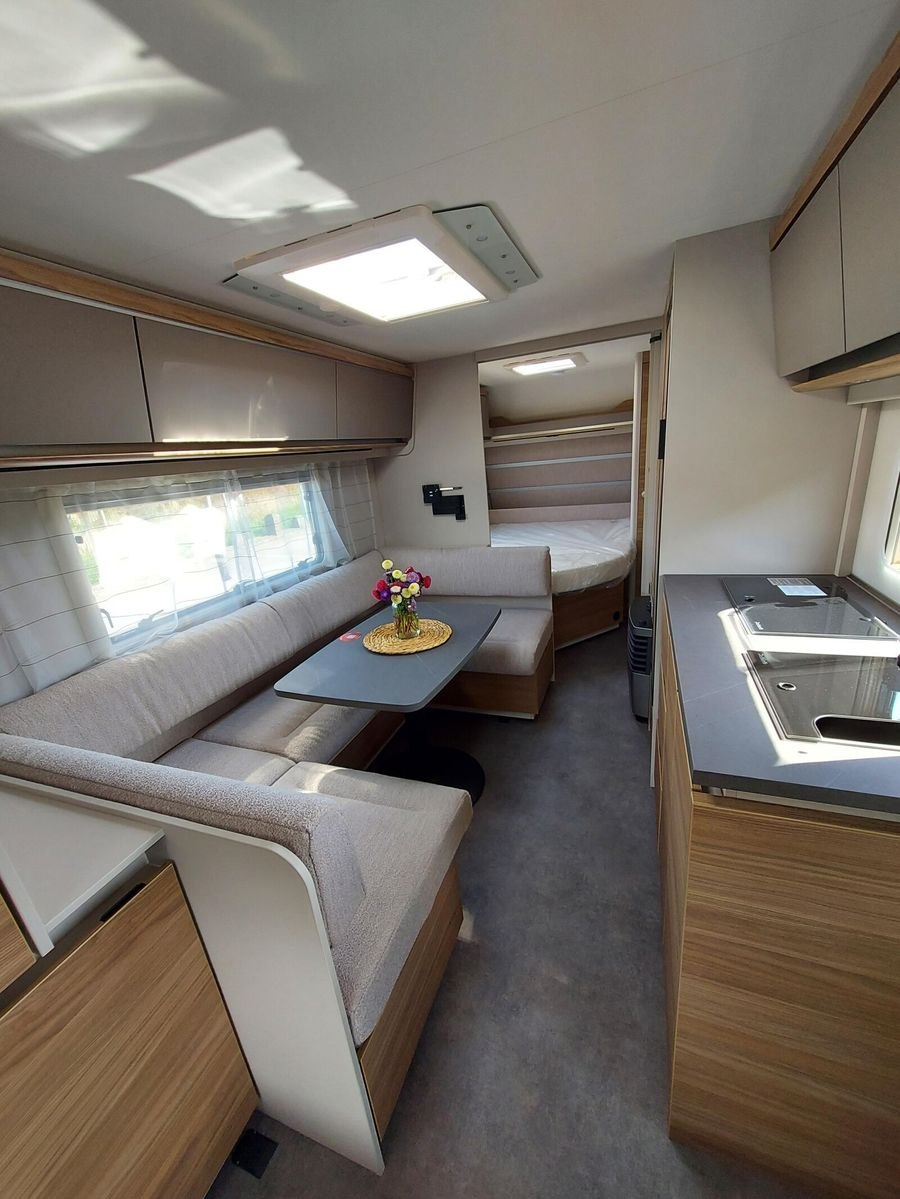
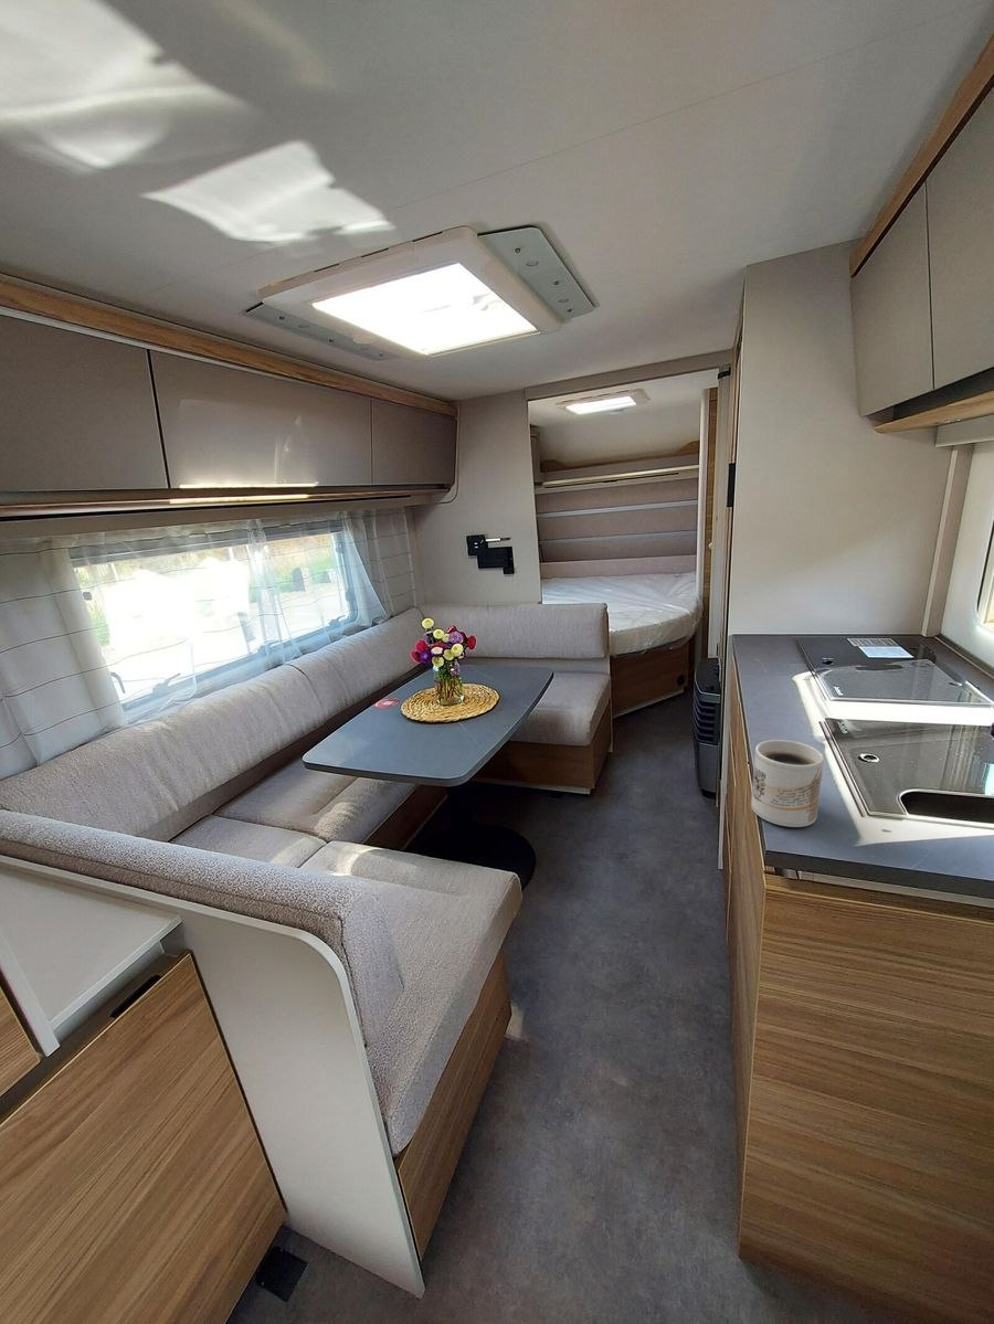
+ mug (784, 778)
